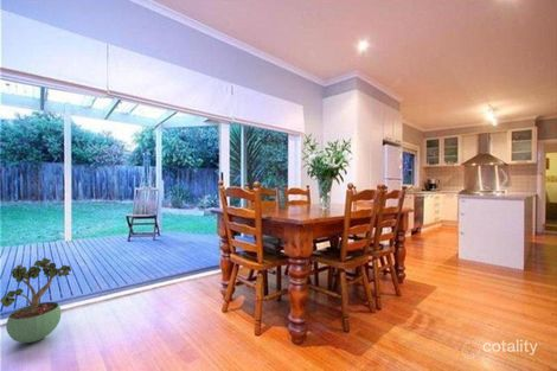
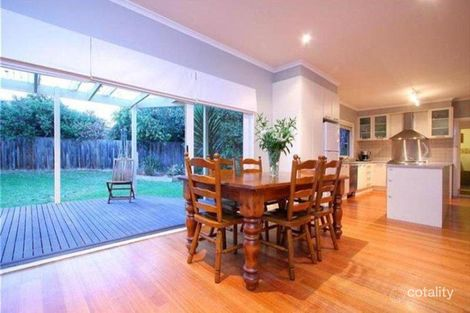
- potted plant (37, 298)
